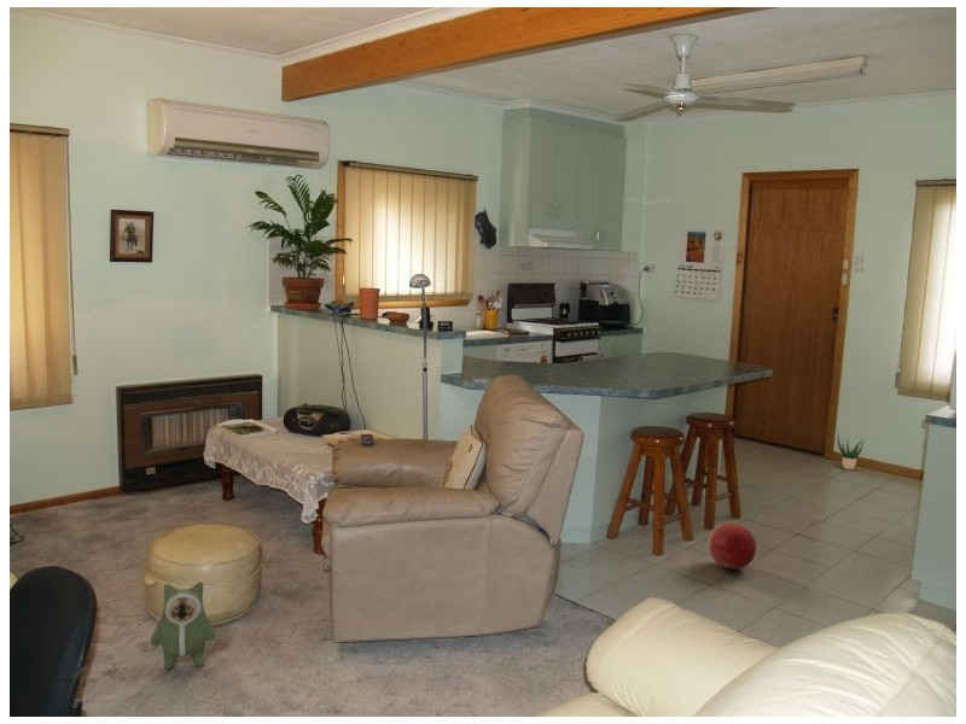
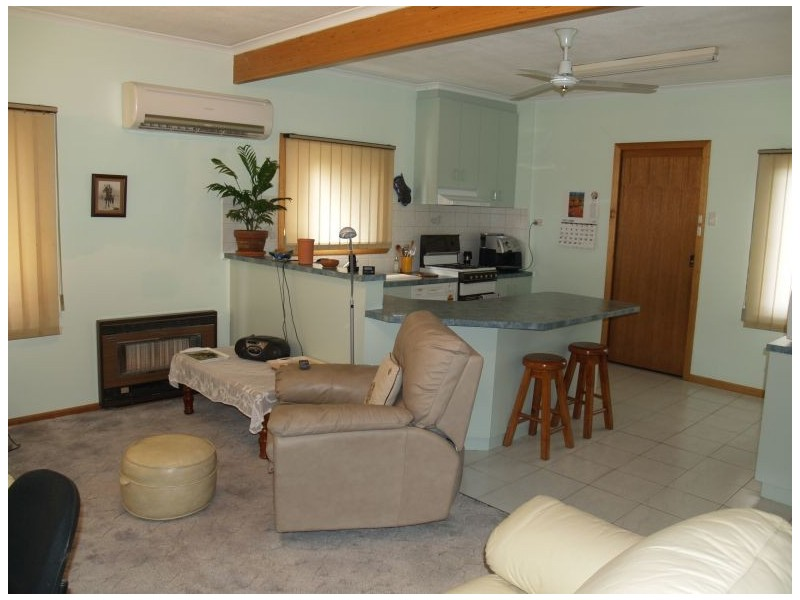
- potted plant (849, 450)
- plush toy (184, 625)
- ball (731, 544)
